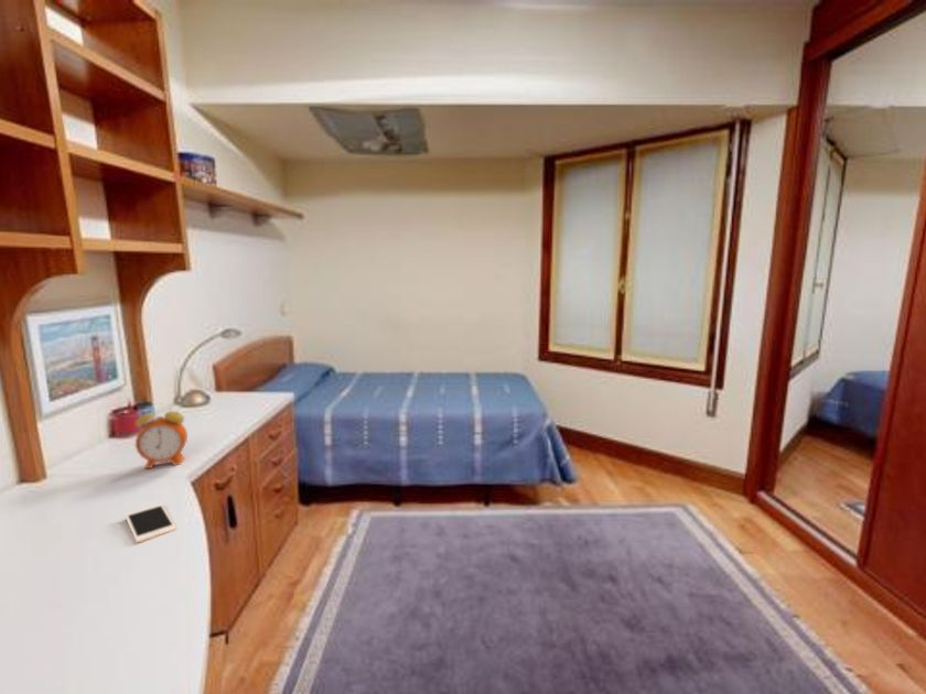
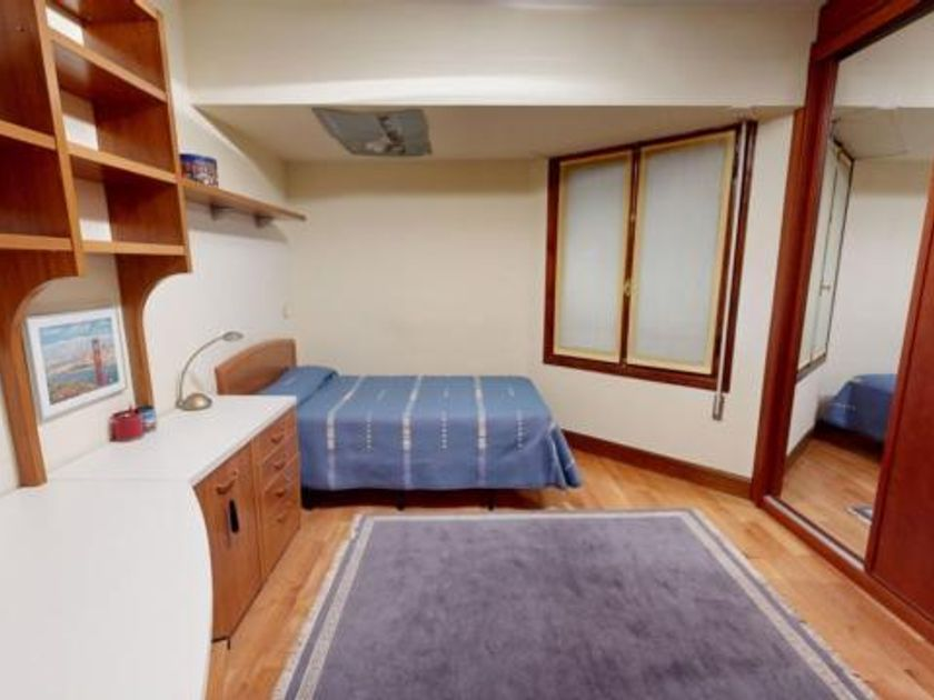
- cell phone (150, 521)
- alarm clock (161, 434)
